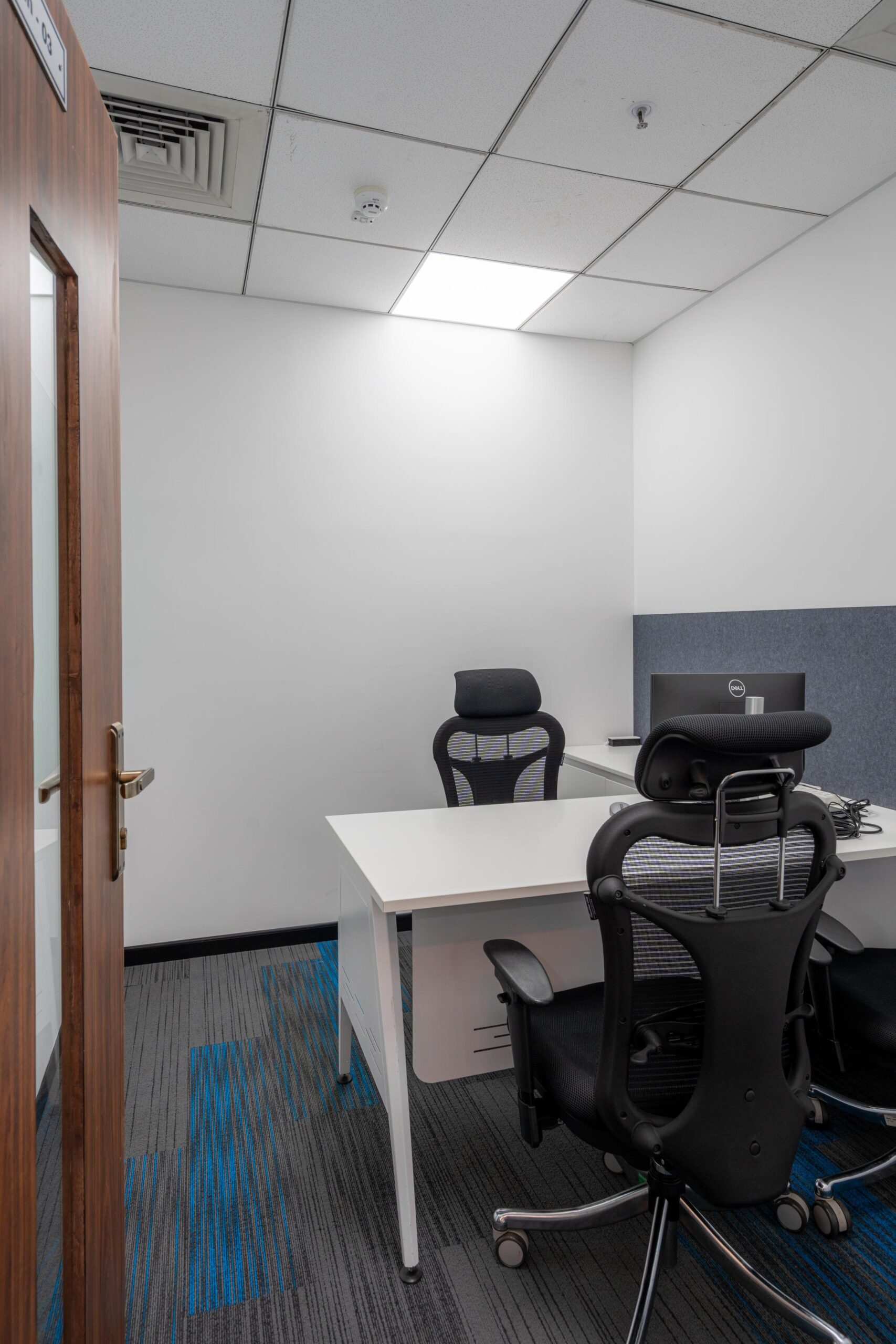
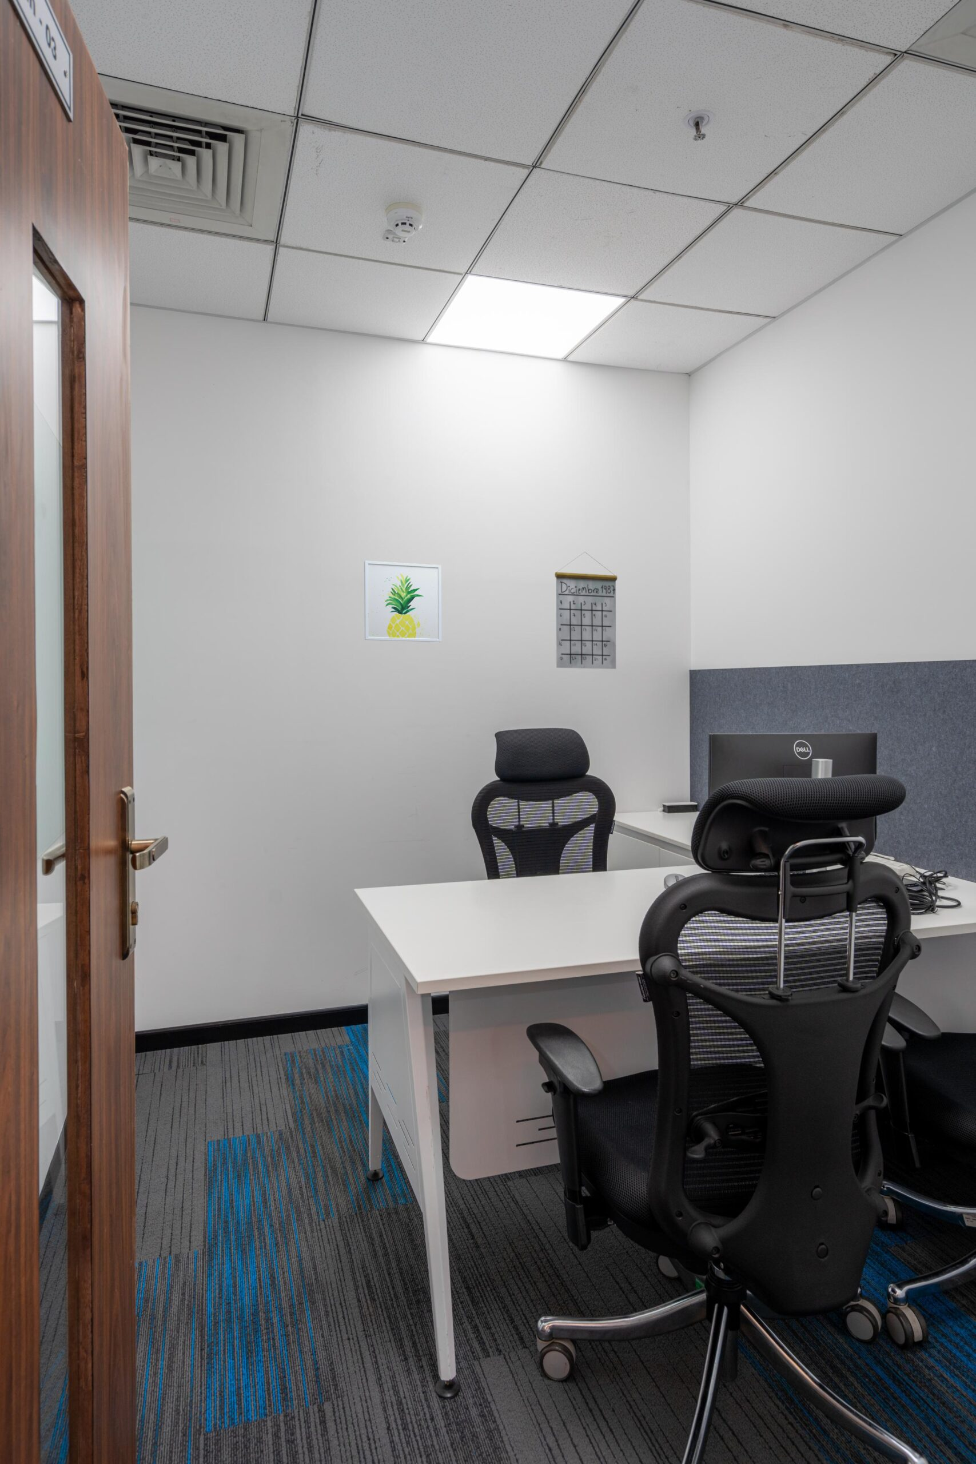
+ wall art (403, 601)
+ calendar (586, 610)
